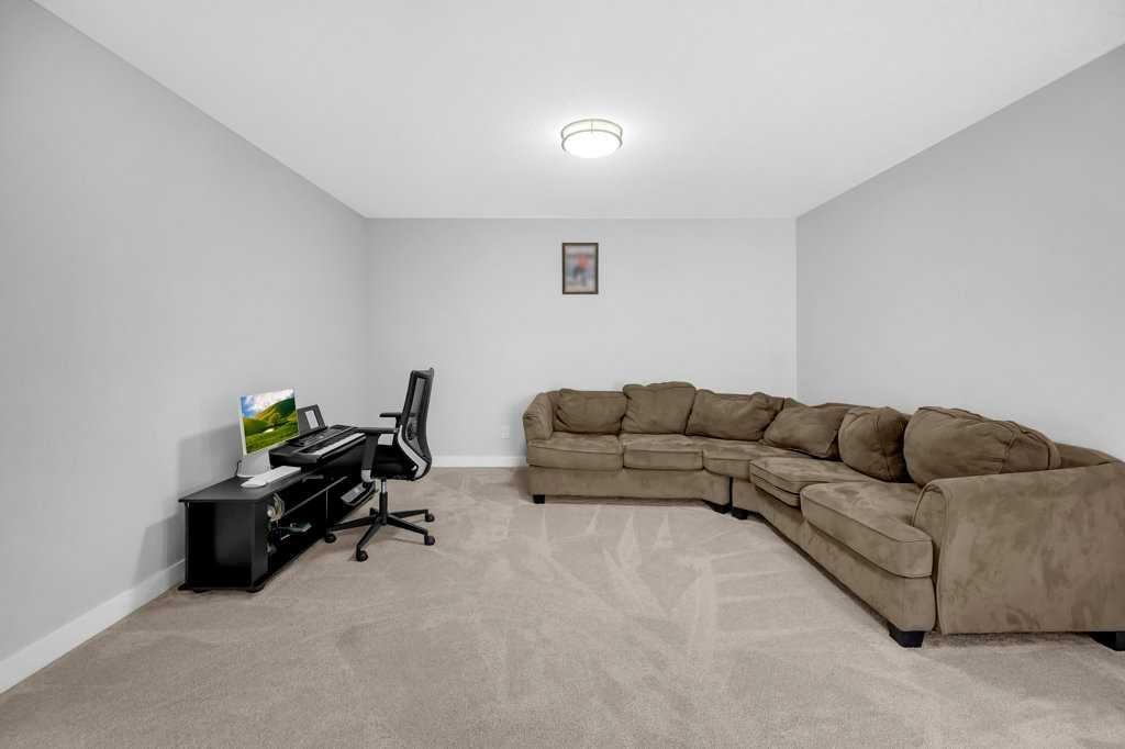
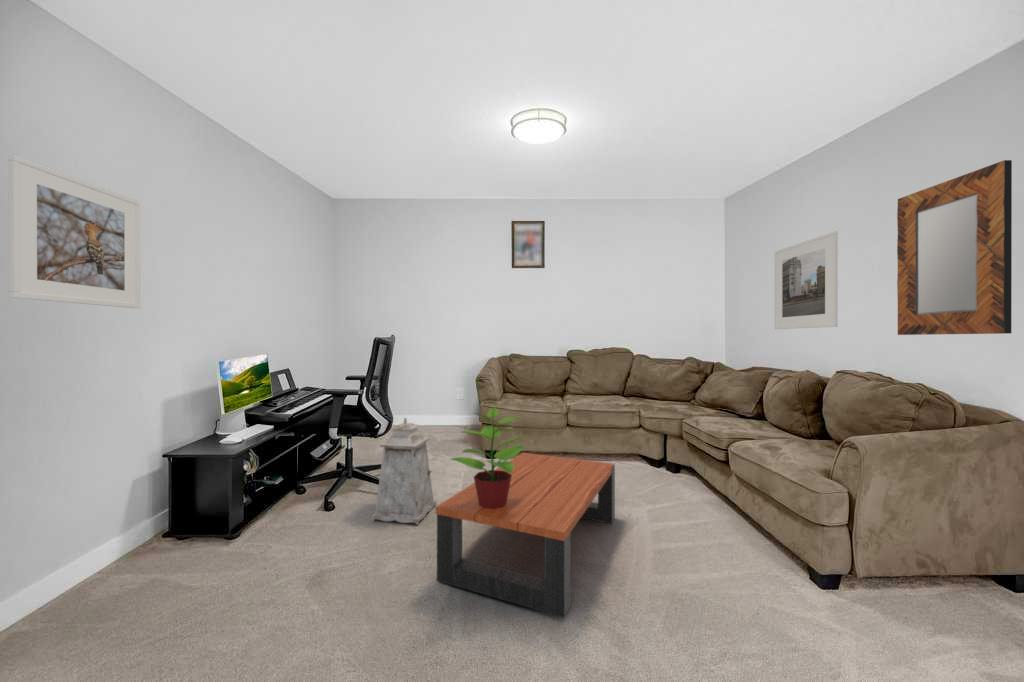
+ coffee table (538, 513)
+ lantern (405, 465)
+ home mirror (947, 258)
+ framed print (84, 242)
+ potted plant (495, 454)
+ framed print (802, 285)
